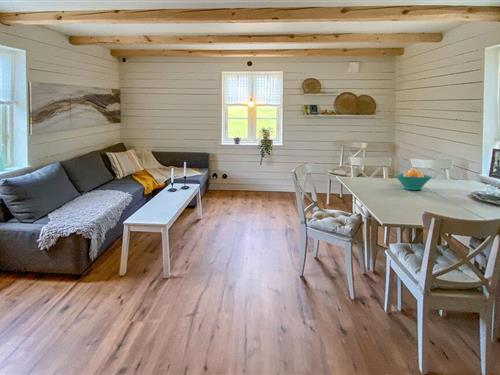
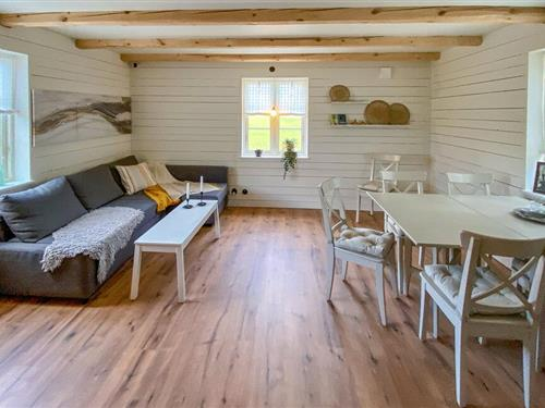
- fruit bowl (413, 179)
